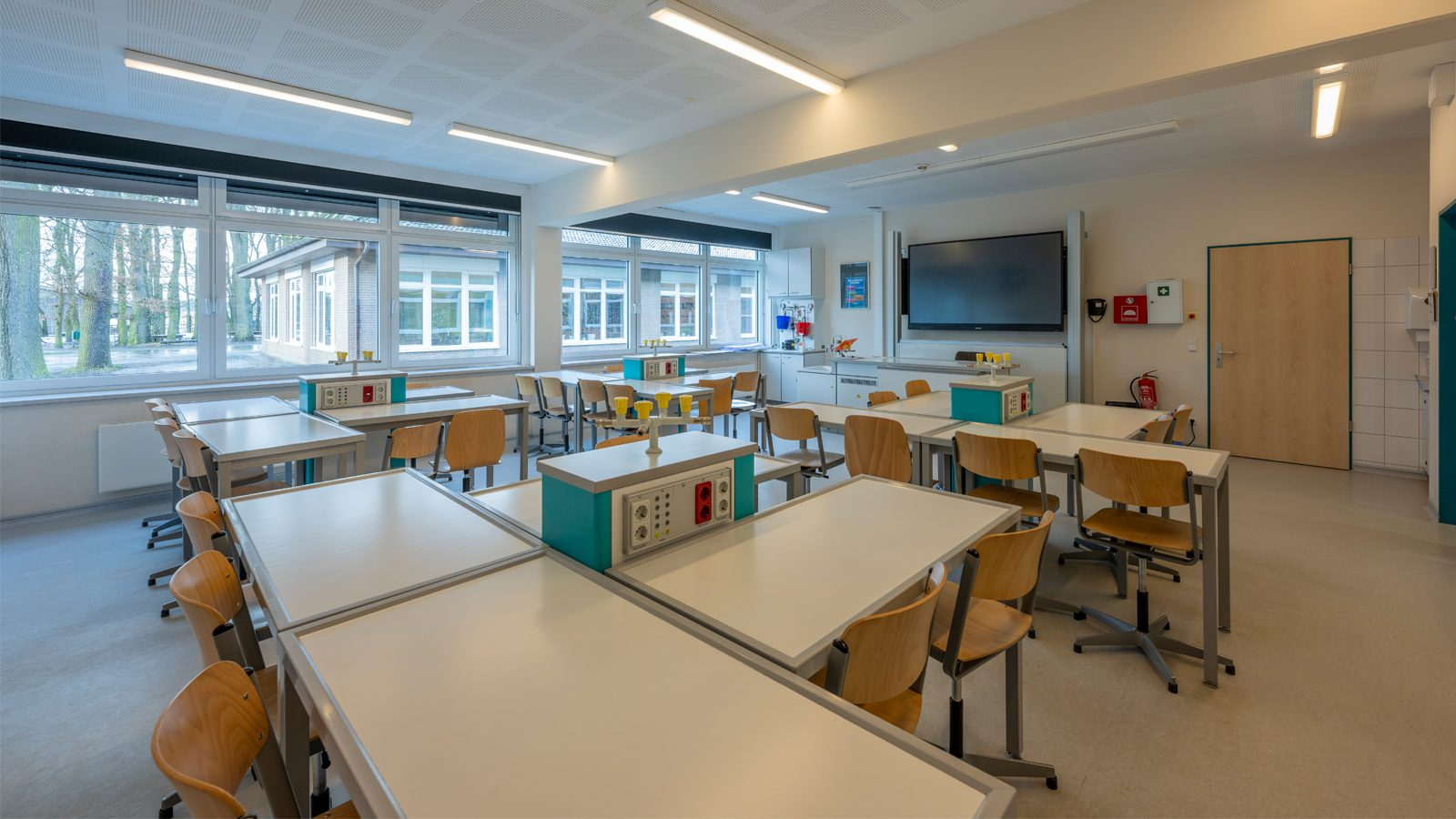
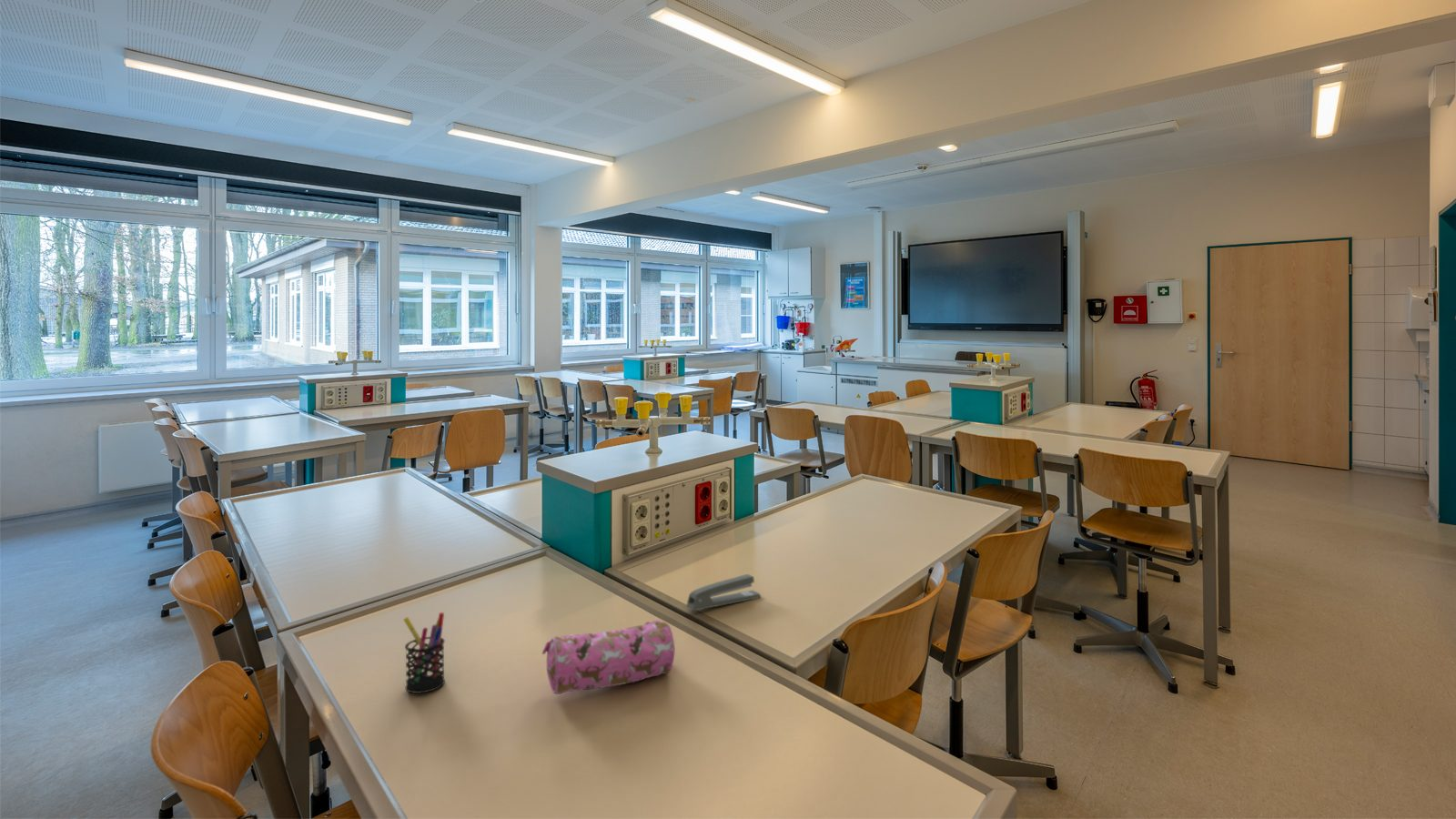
+ stapler (724, 591)
+ pen holder (430, 647)
+ pencil case (610, 655)
